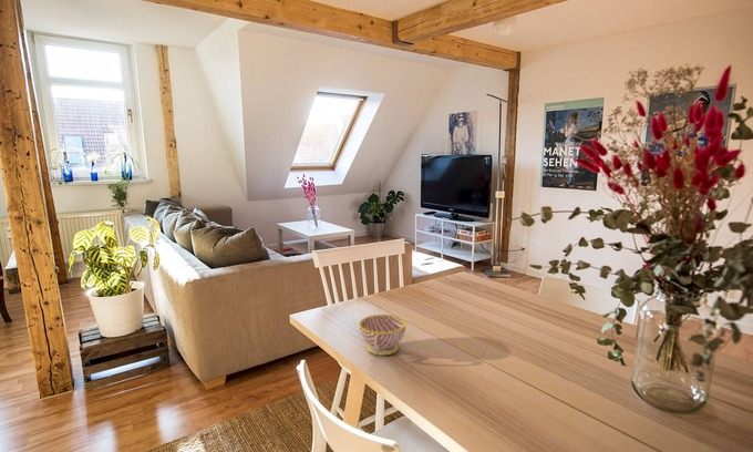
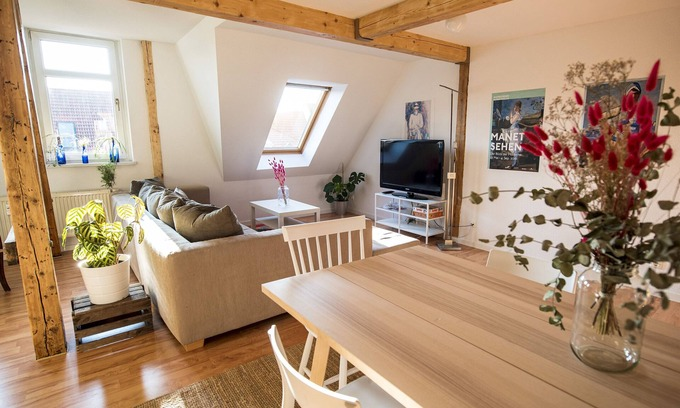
- teacup (380, 337)
